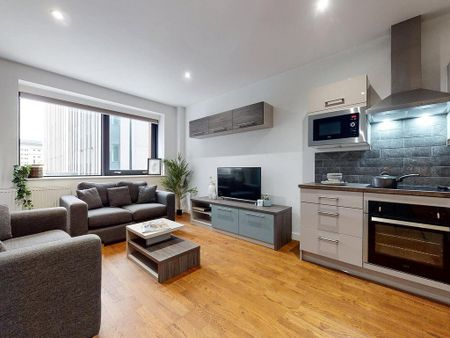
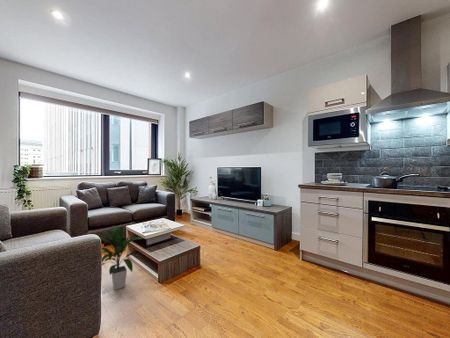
+ indoor plant (116, 254)
